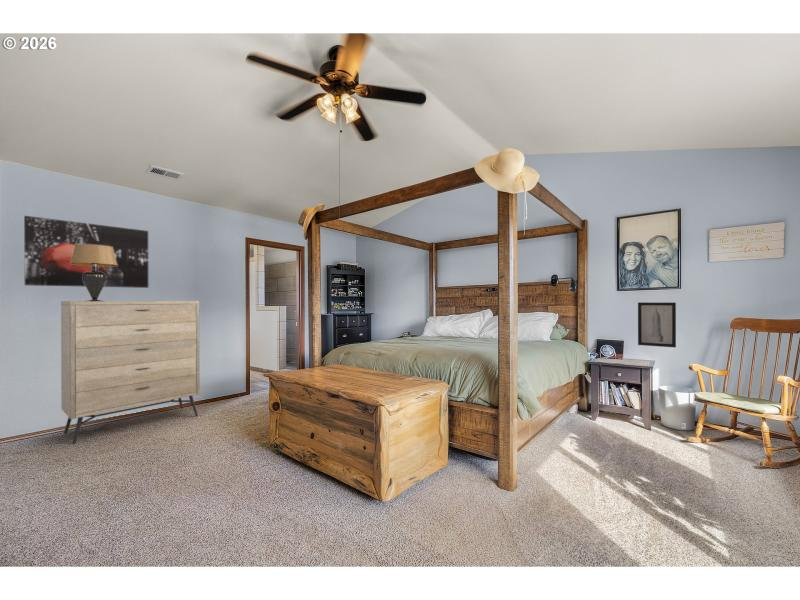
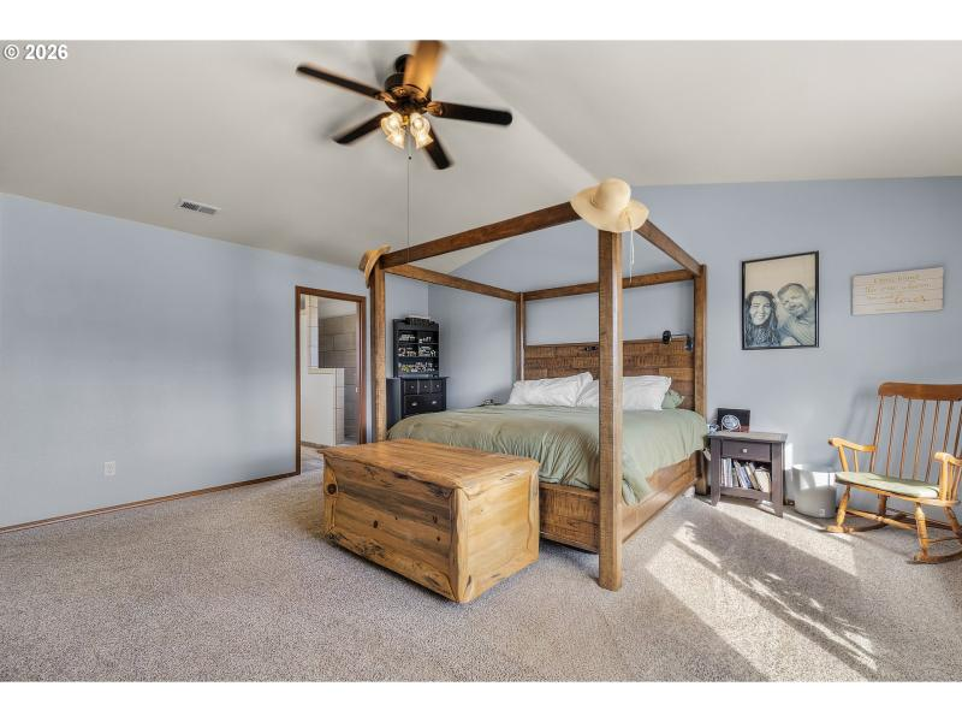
- wall art (656, 324)
- table lamp (94, 273)
- wall art (88, 265)
- dresser (135, 362)
